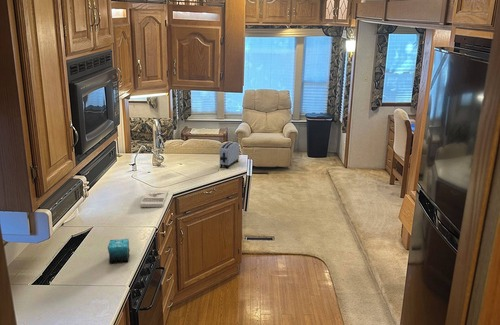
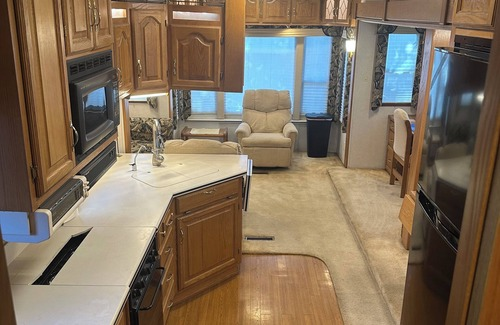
- toaster (229, 153)
- book (154, 198)
- candle (118, 247)
